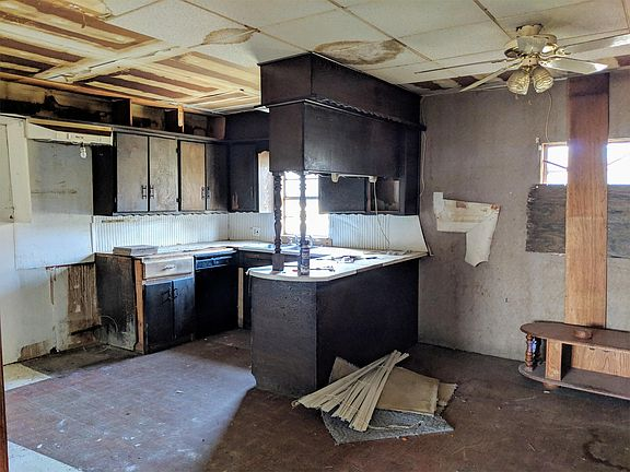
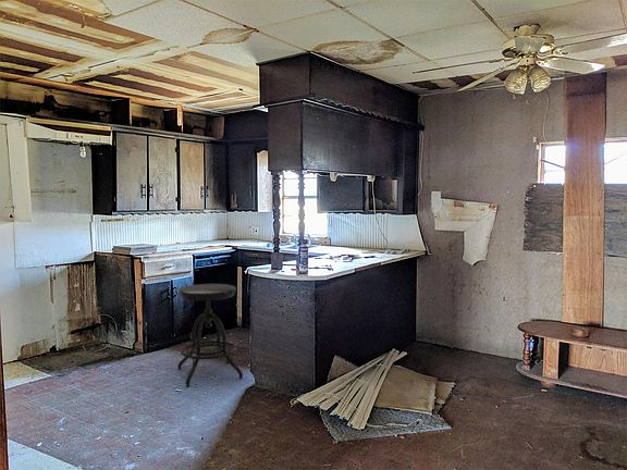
+ stool (208, 326)
